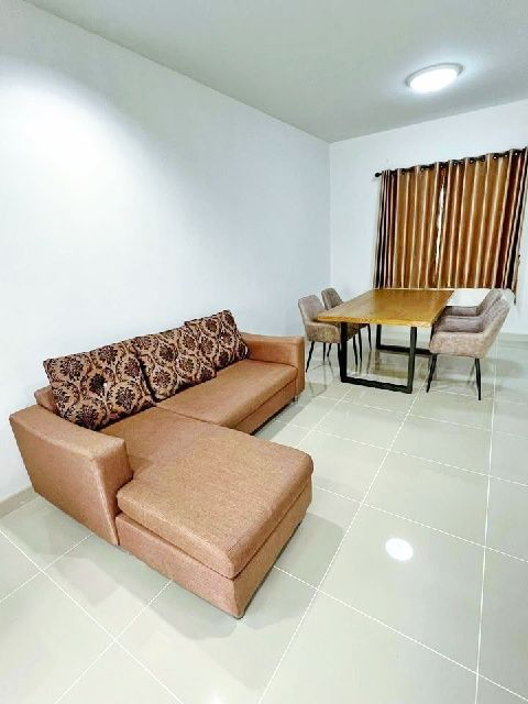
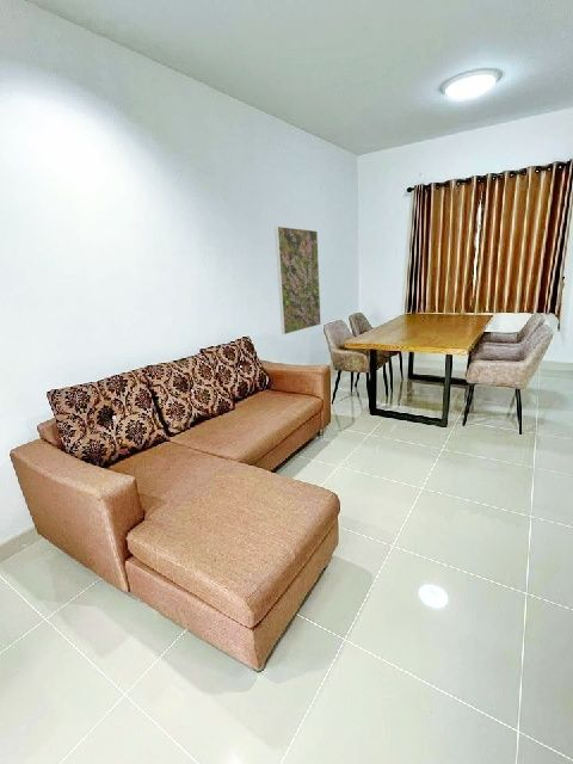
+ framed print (300, 281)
